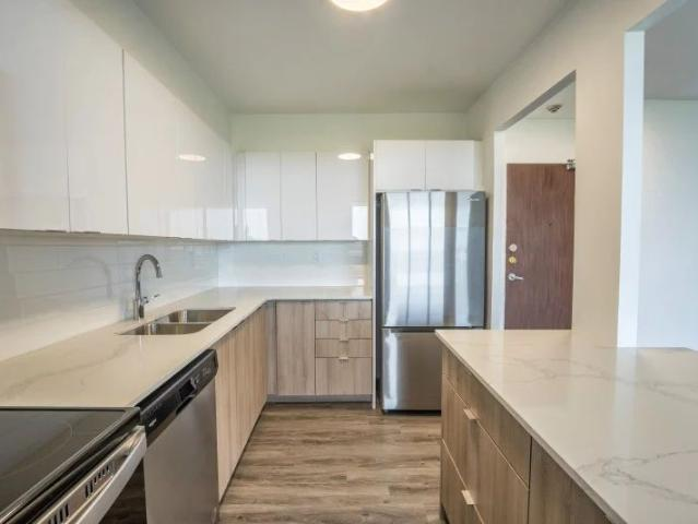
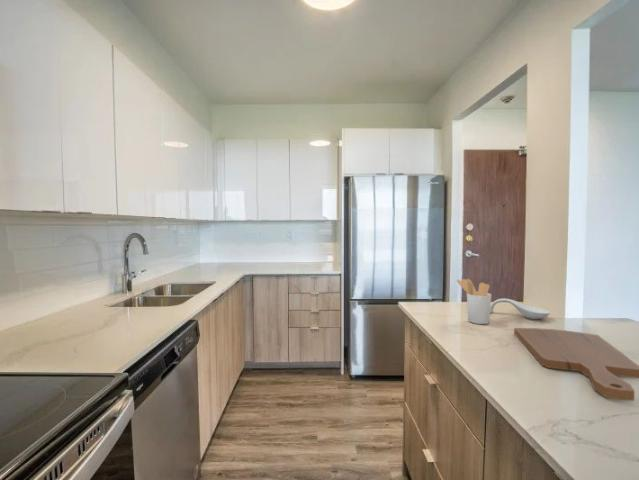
+ utensil holder (473, 299)
+ cutting board (573, 351)
+ spoon rest (518, 308)
